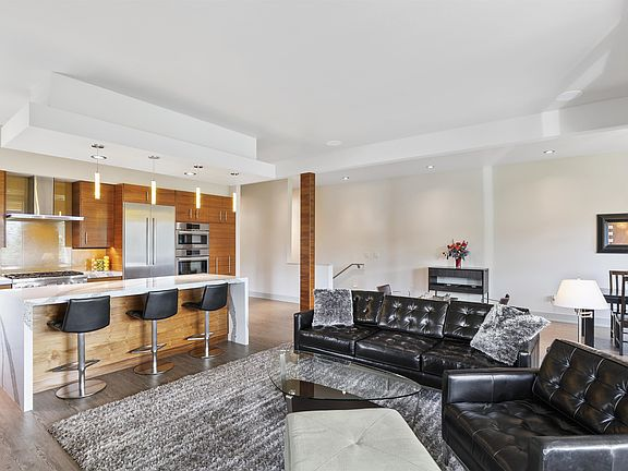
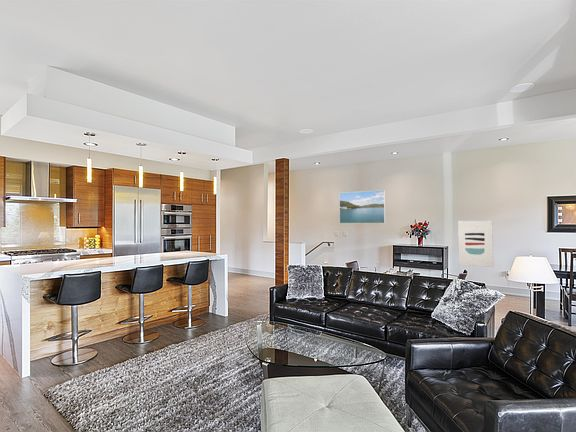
+ wall art (475, 243)
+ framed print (361, 207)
